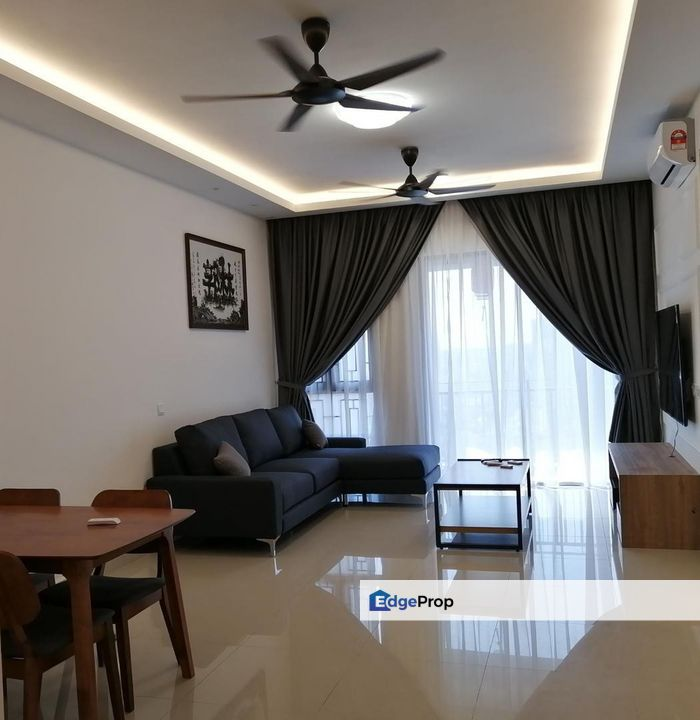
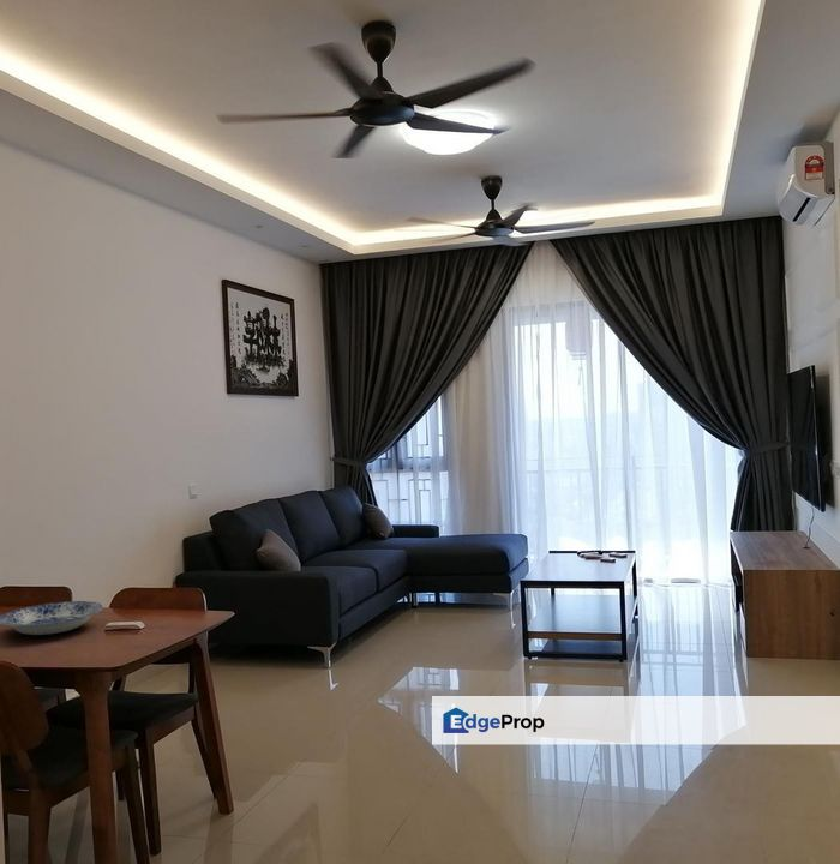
+ plate (52, 620)
